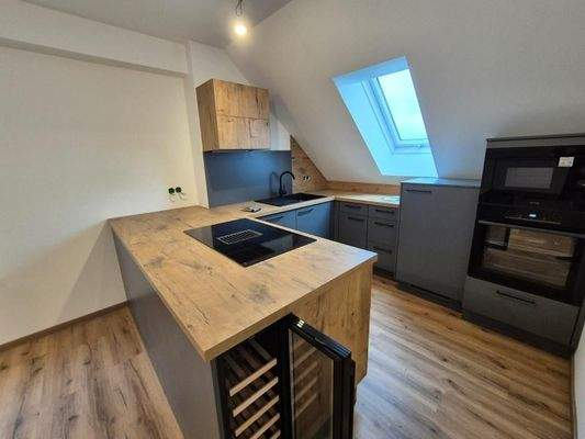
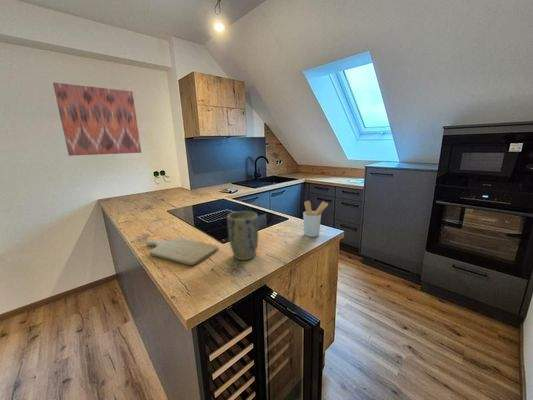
+ chopping board (176, 248)
+ wall art (102, 121)
+ utensil holder (315, 217)
+ plant pot (243, 235)
